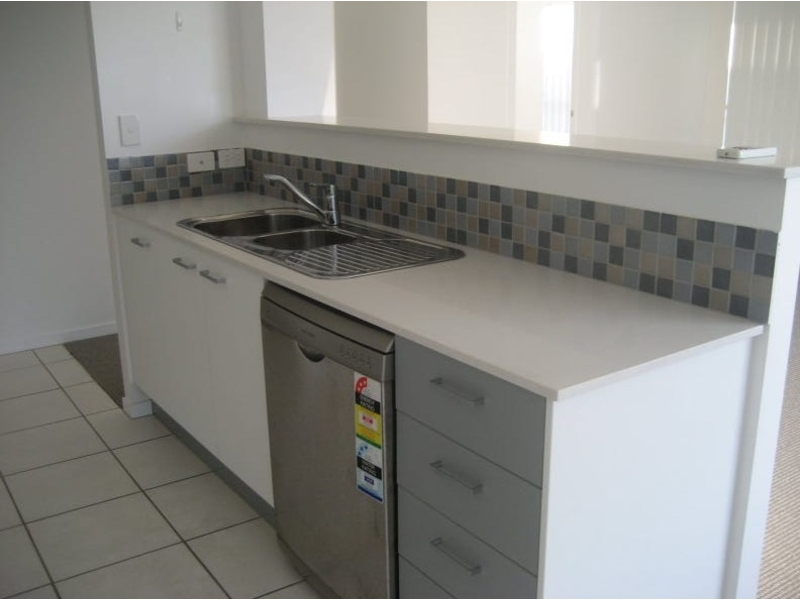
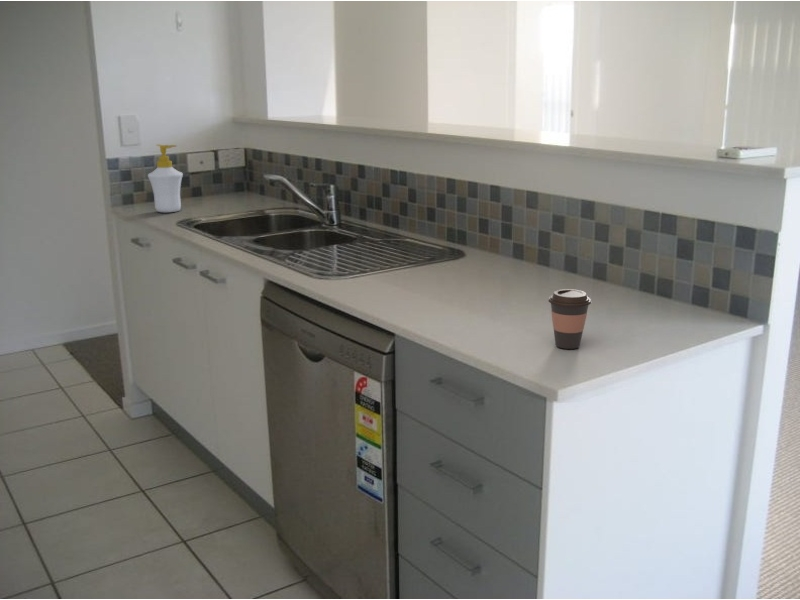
+ coffee cup (568, 319)
+ soap bottle (165, 178)
